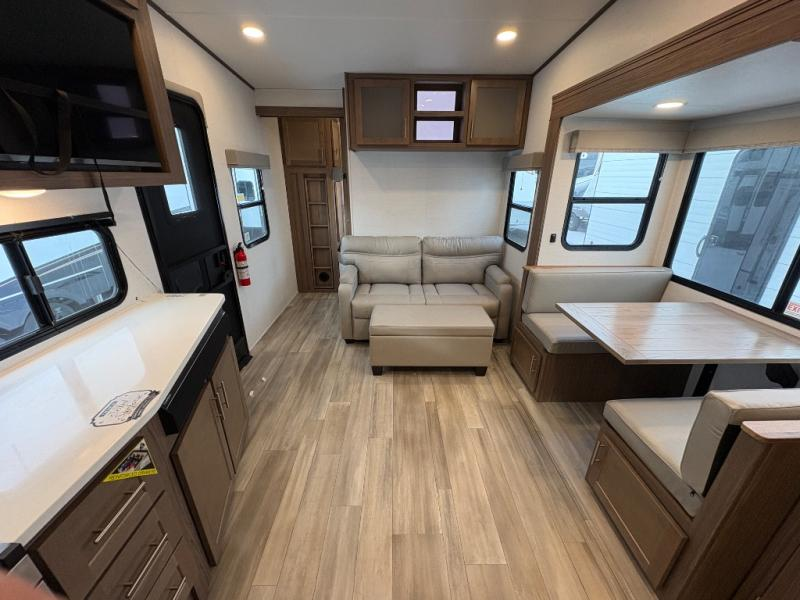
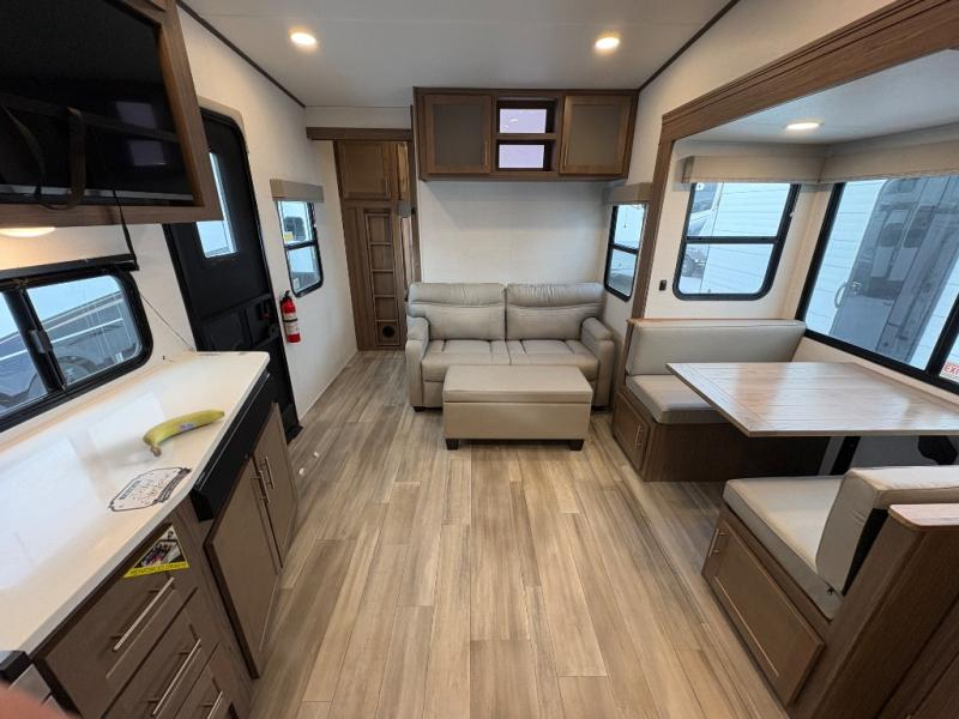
+ fruit (181, 430)
